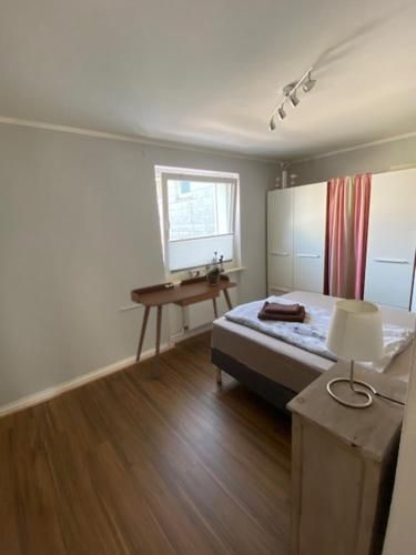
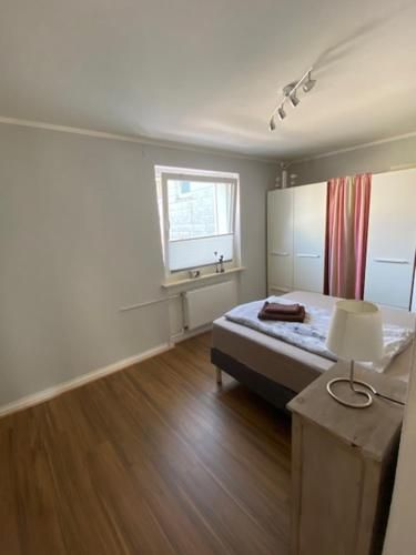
- desk (186, 305)
- potted plant (213, 270)
